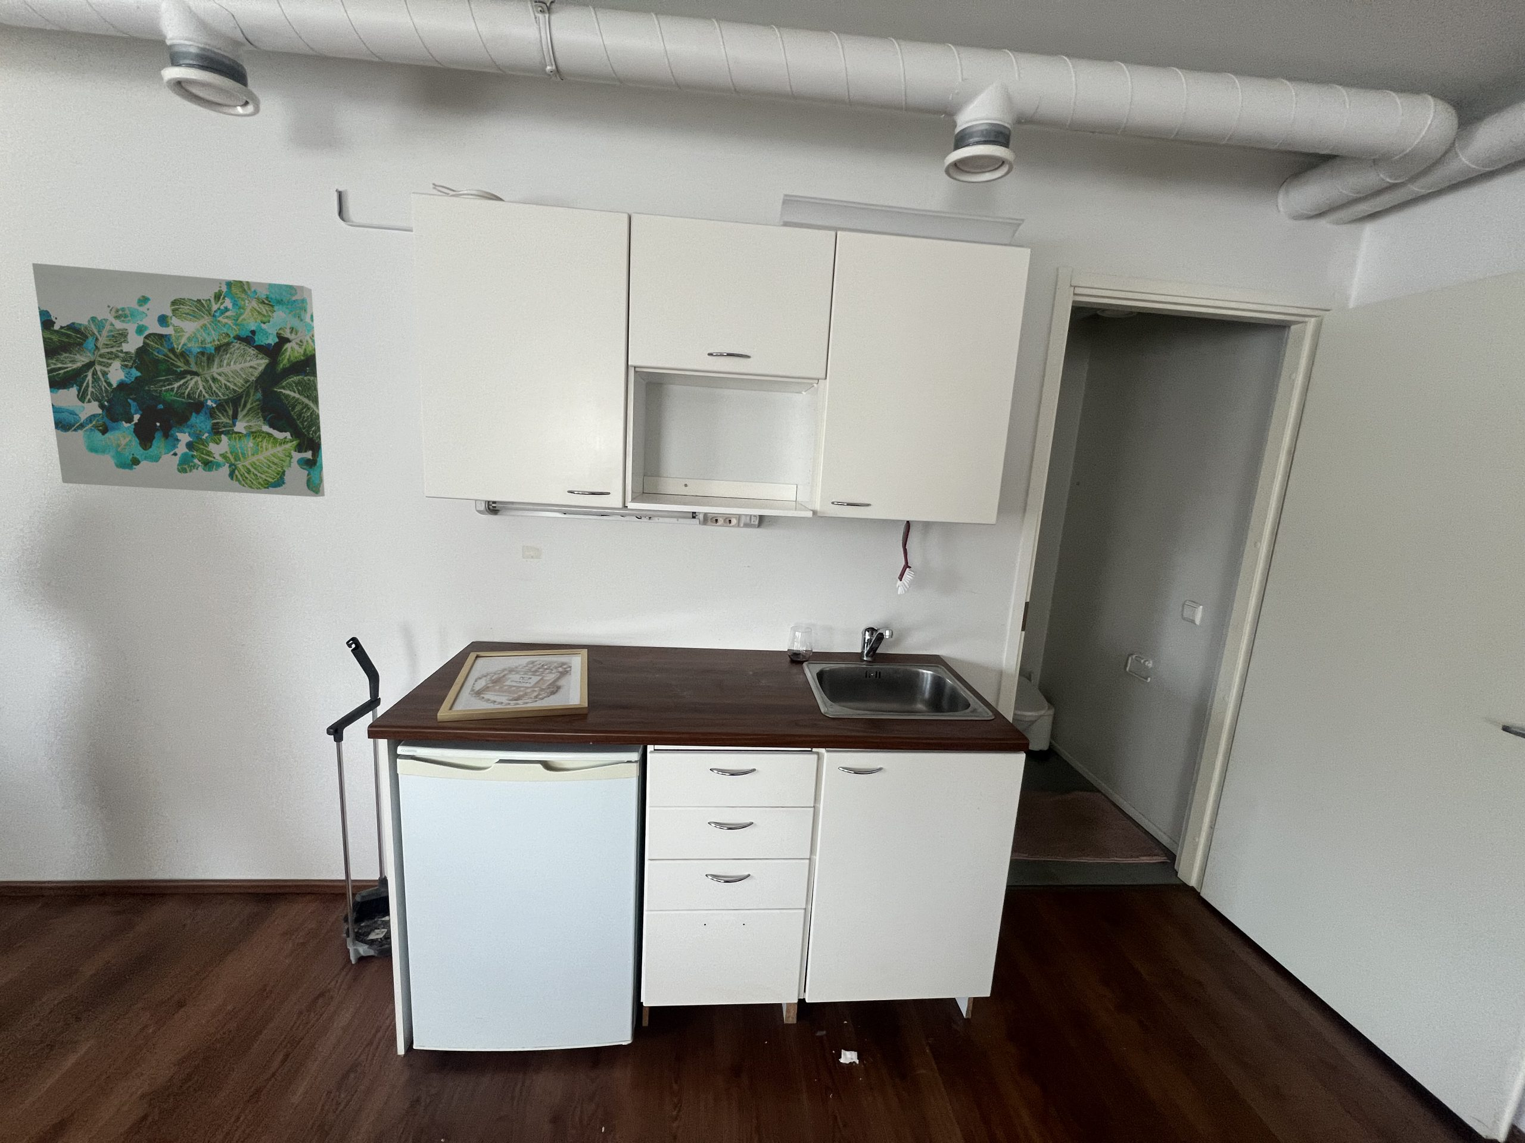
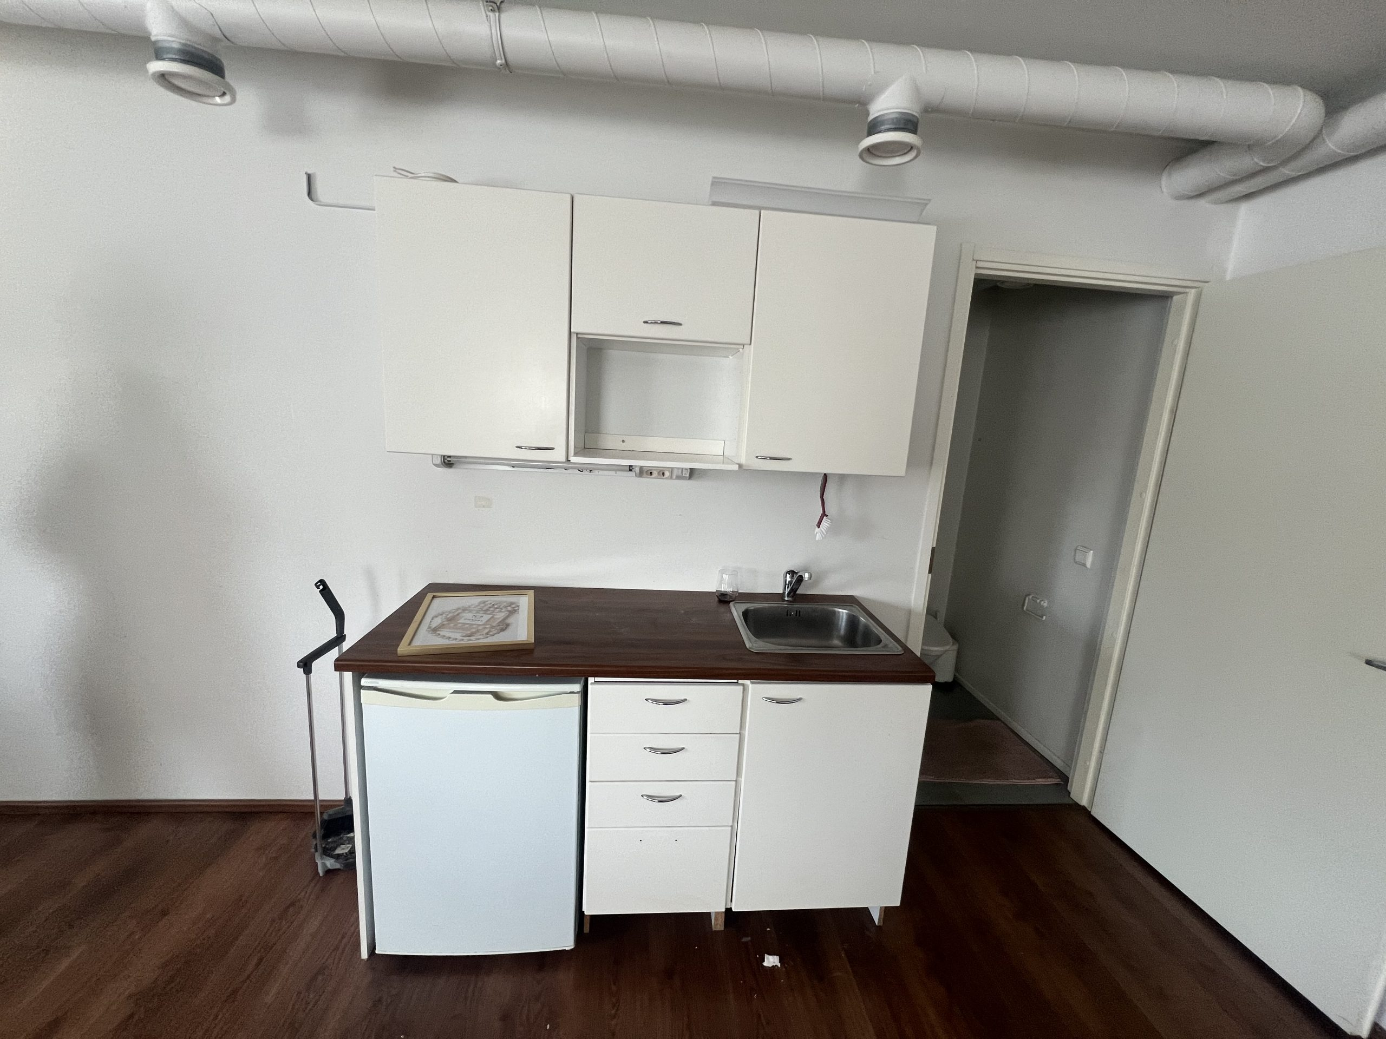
- wall art (187, 387)
